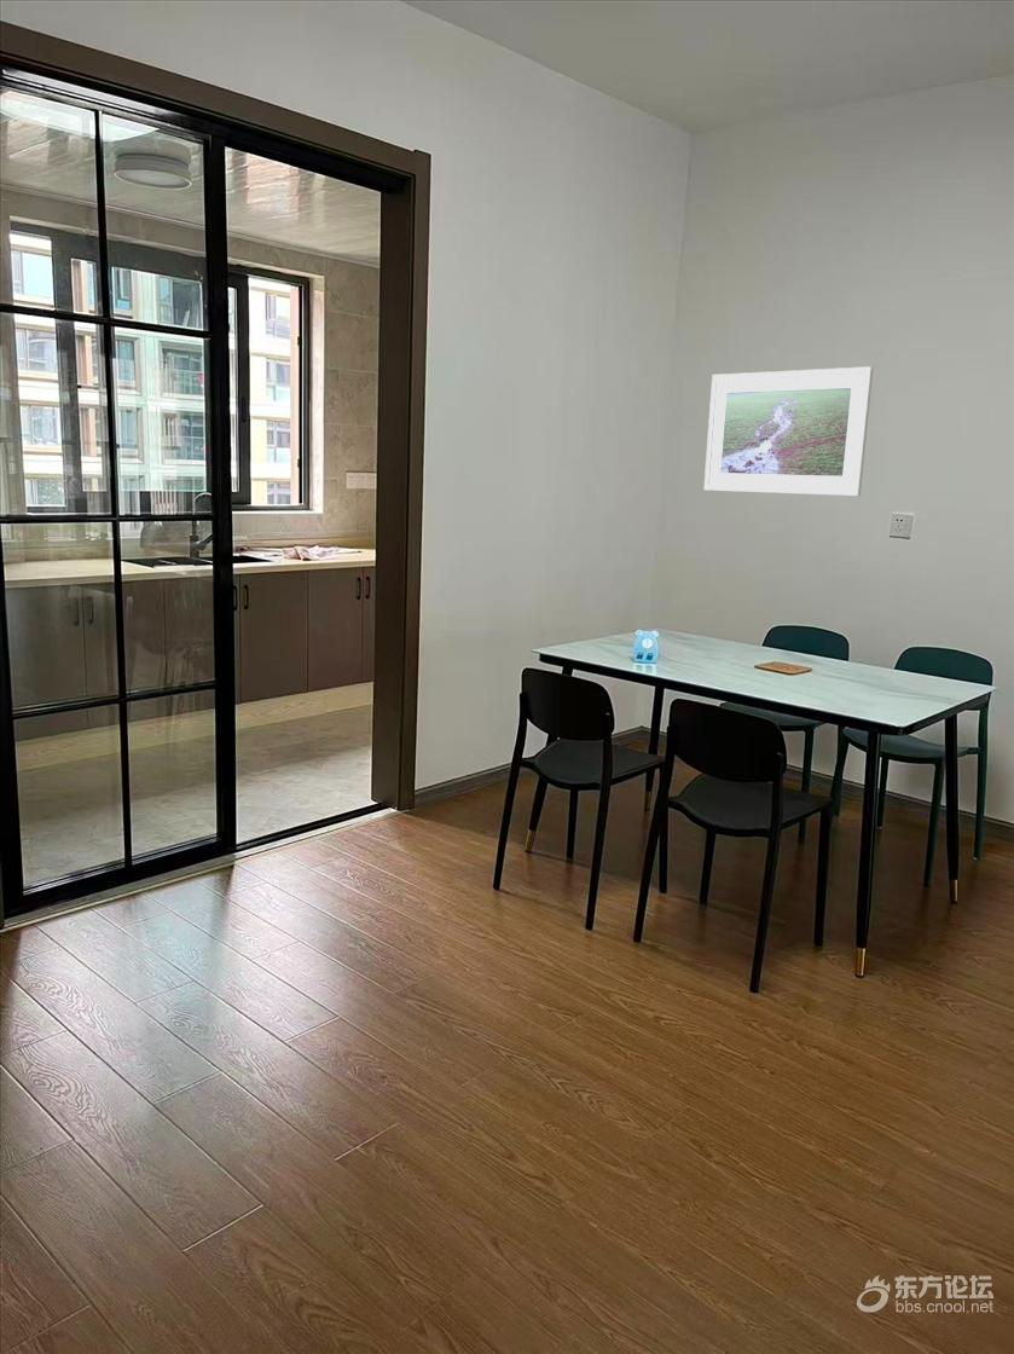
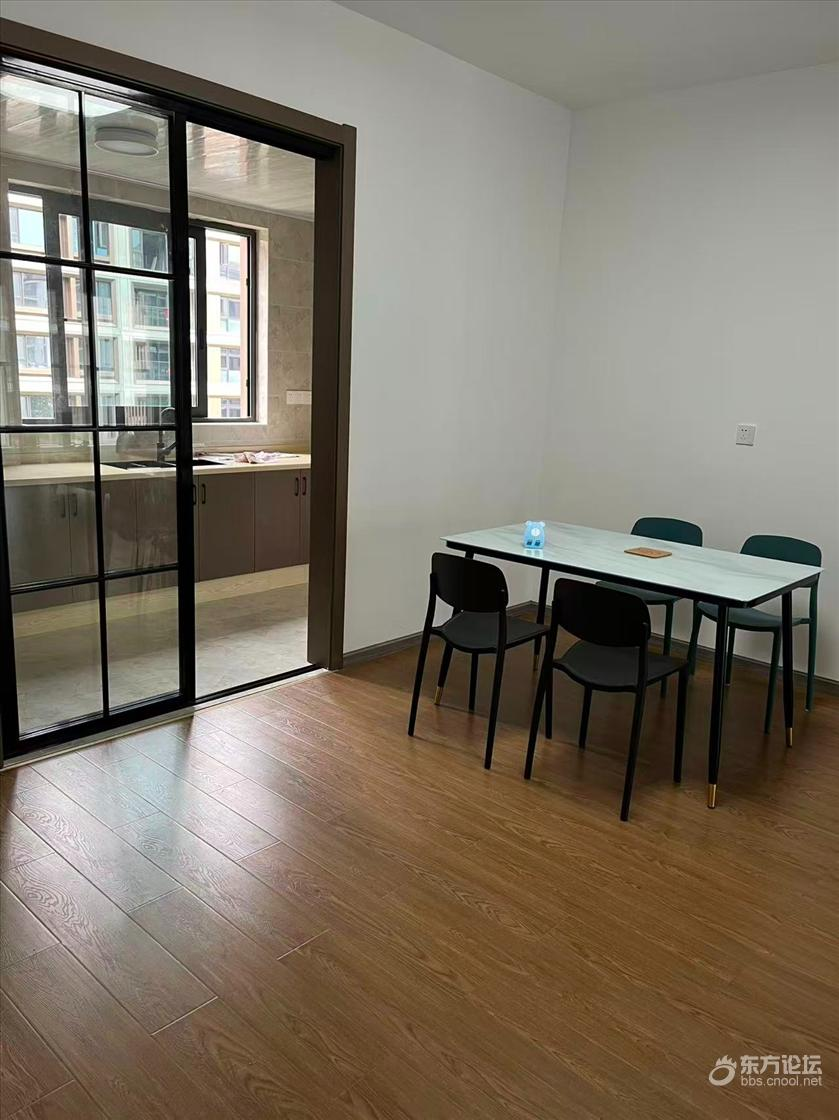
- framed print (782, 432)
